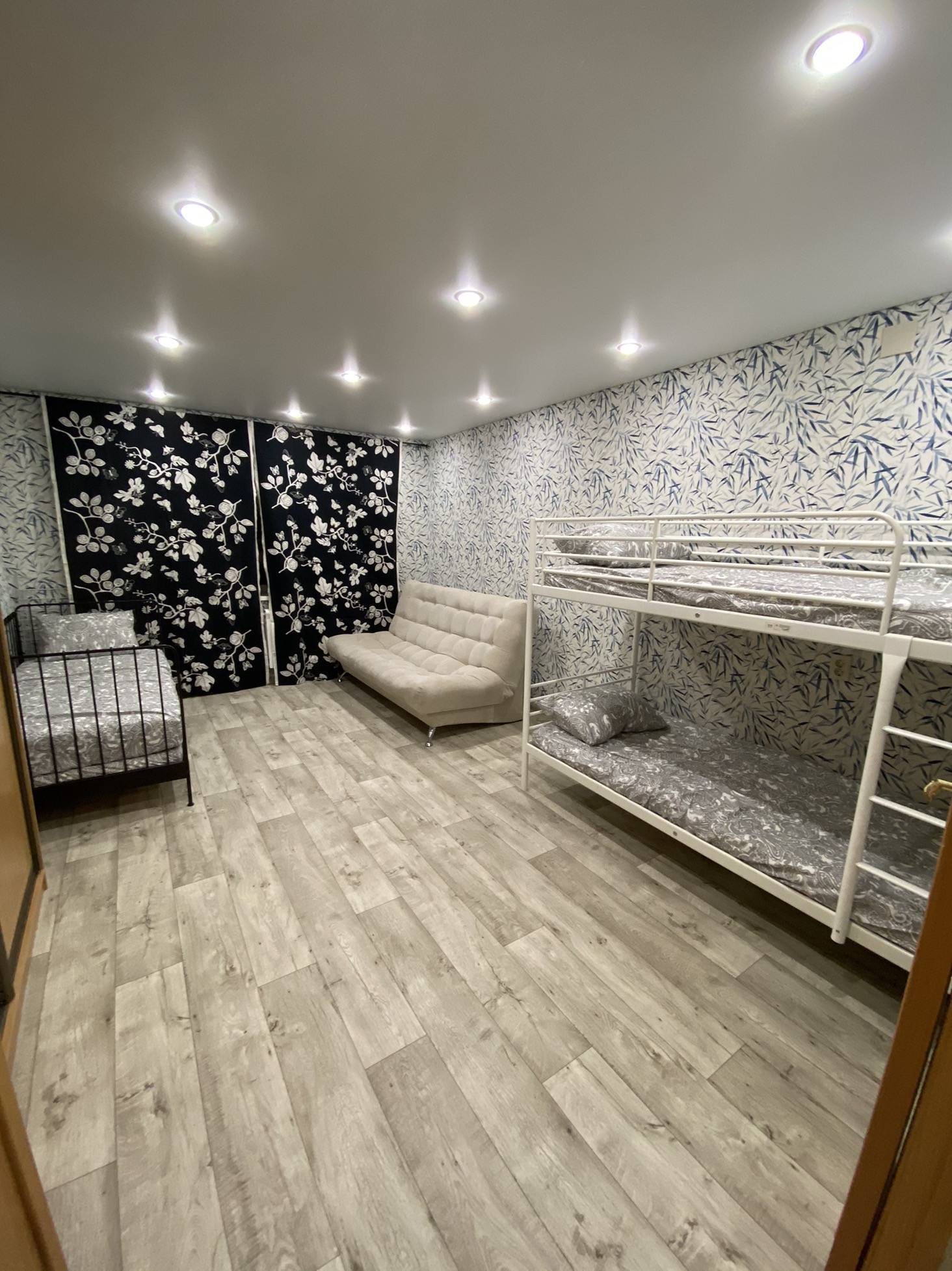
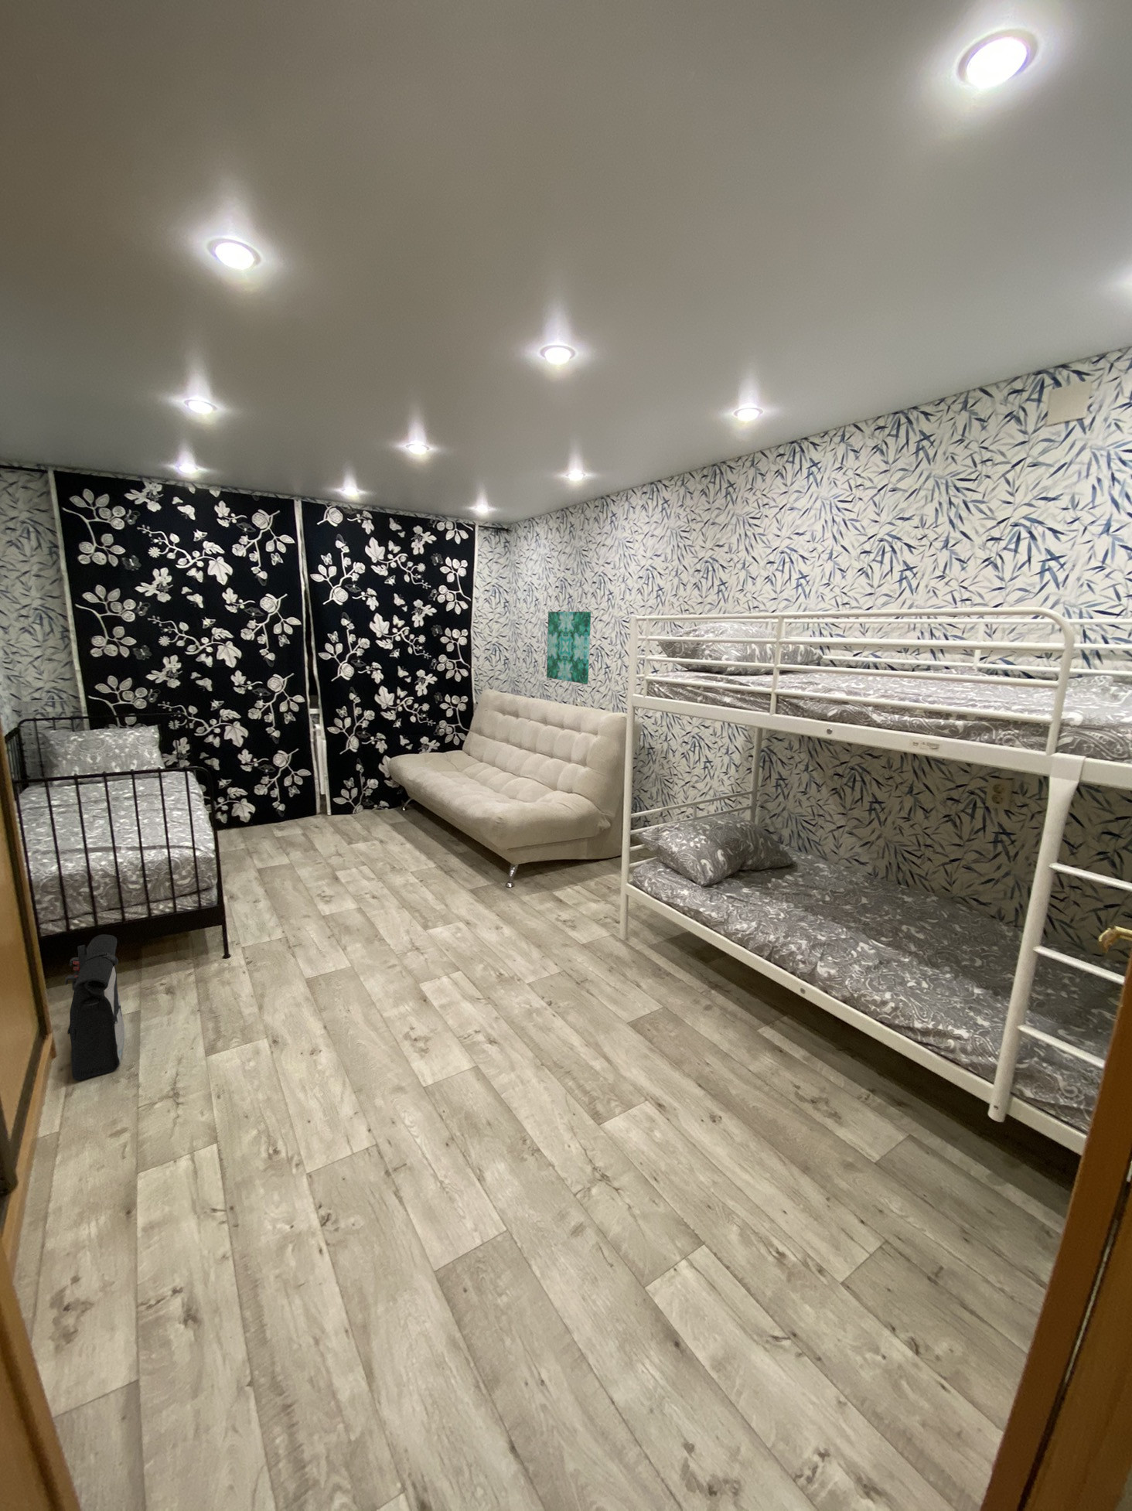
+ backpack (94, 999)
+ wall art (567, 647)
